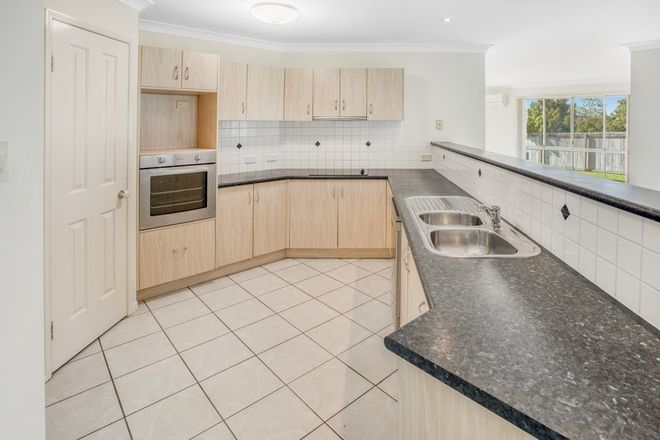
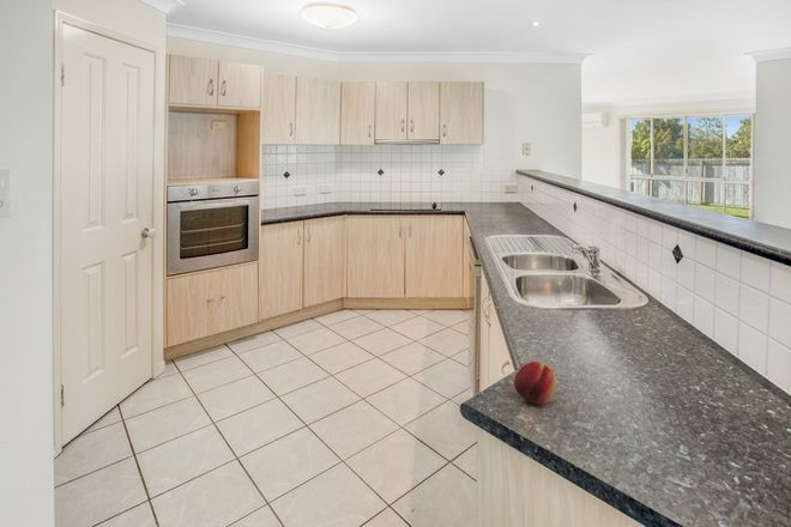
+ fruit (535, 381)
